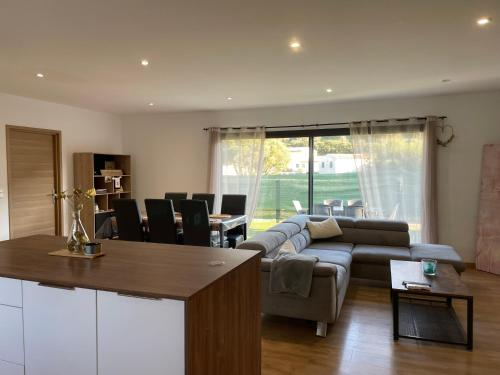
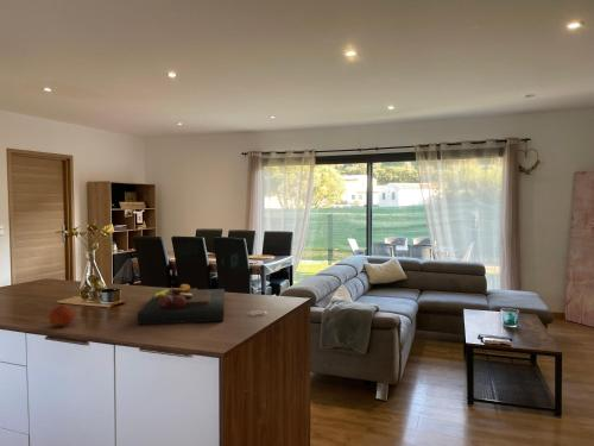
+ cutting board (187, 297)
+ fruit (62, 315)
